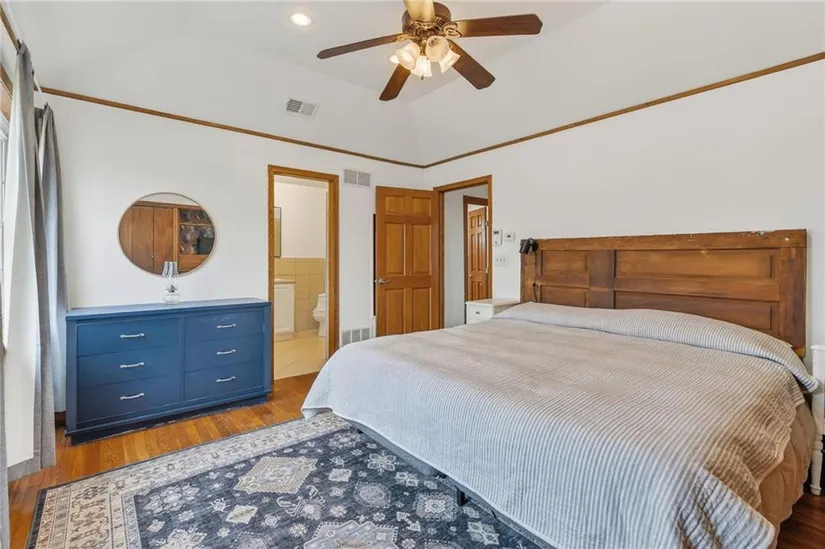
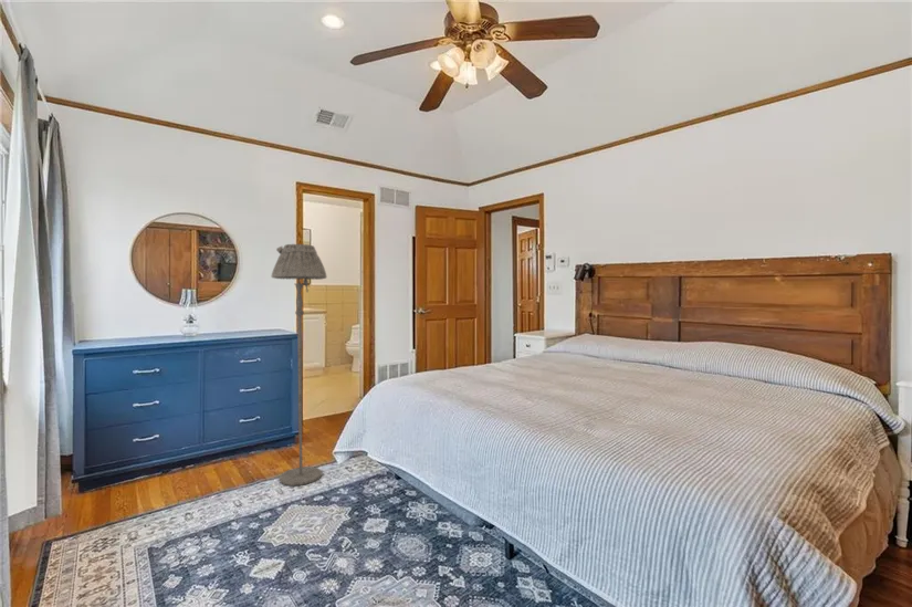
+ floor lamp (300, 362)
